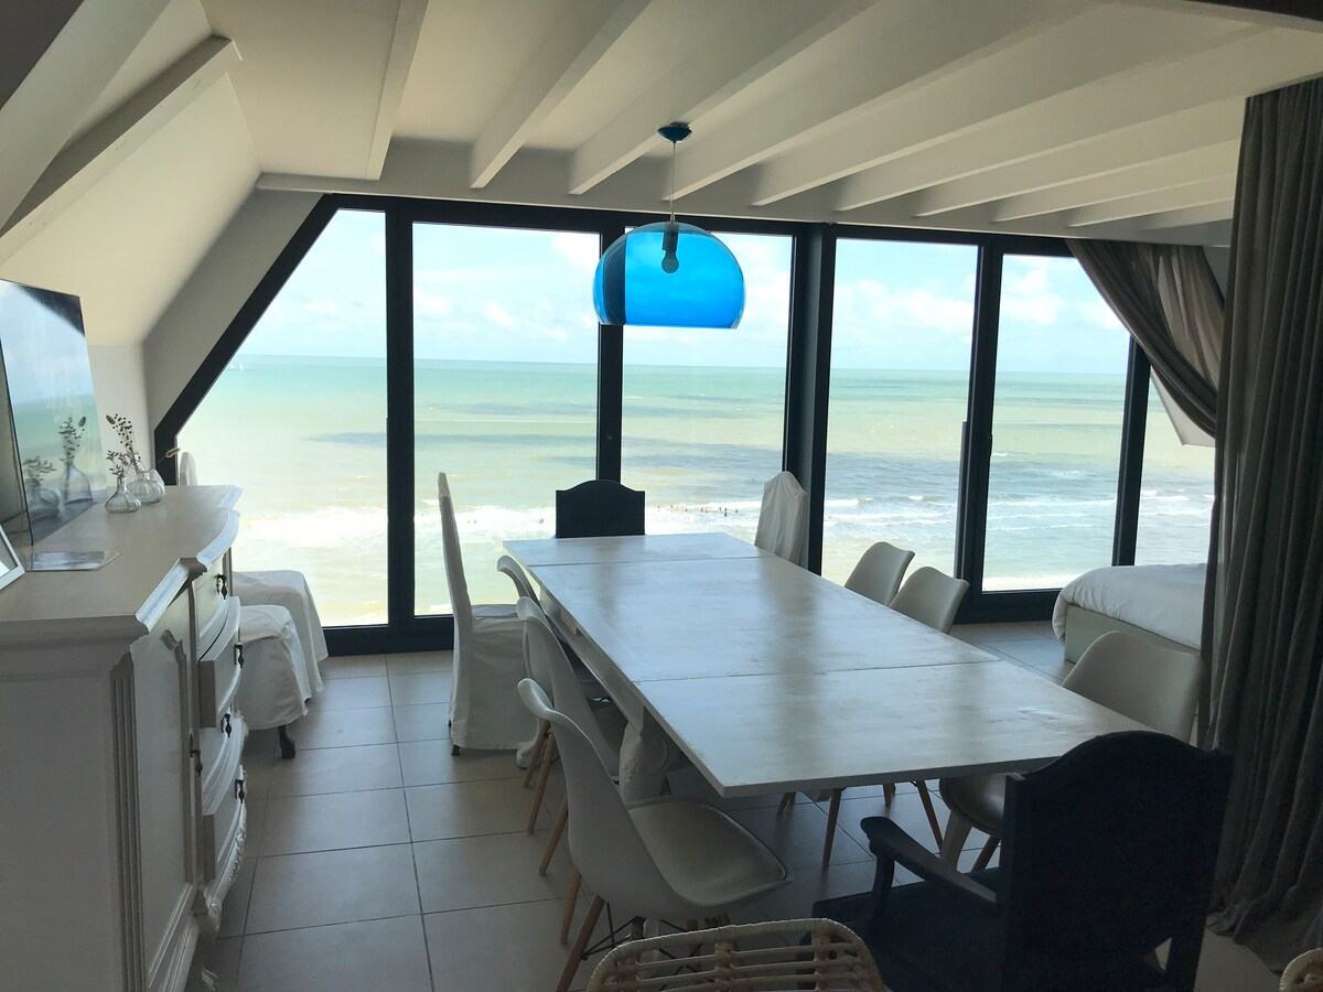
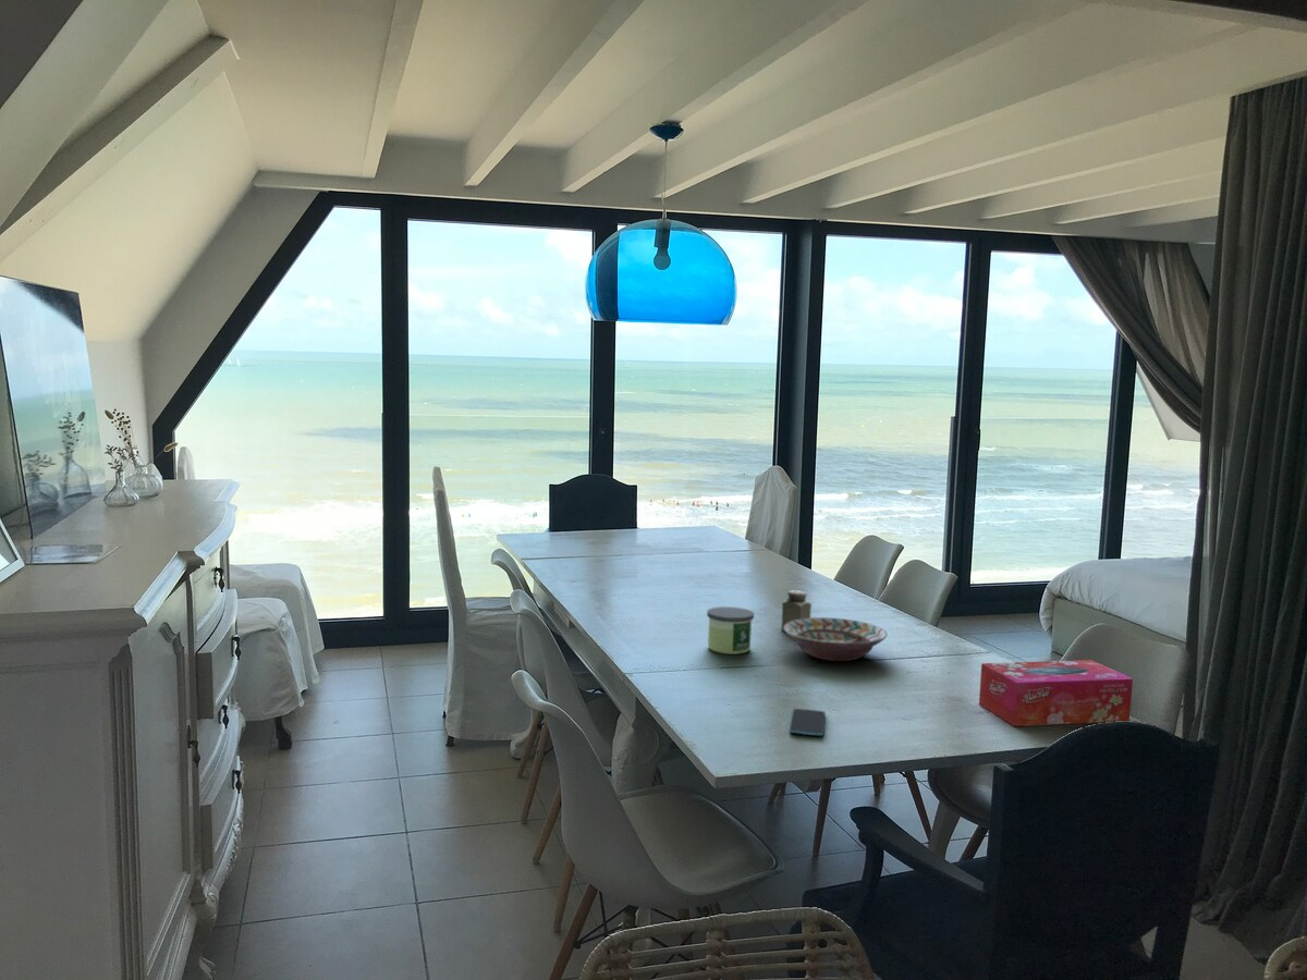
+ salt shaker (796, 611)
+ candle (730, 630)
+ decorative bowl (834, 641)
+ tissue box (1053, 691)
+ smartphone (807, 721)
